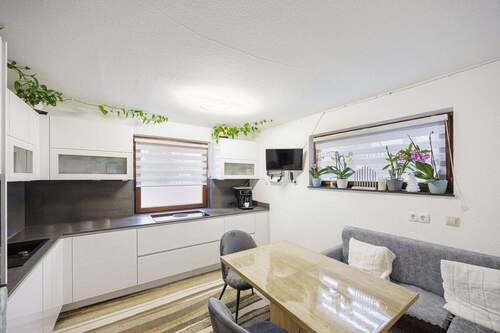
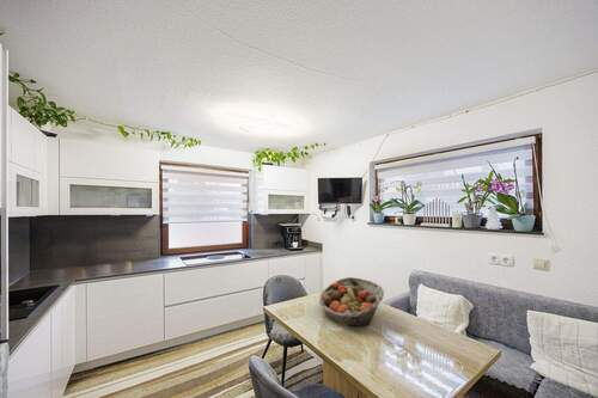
+ fruit basket (349, 300)
